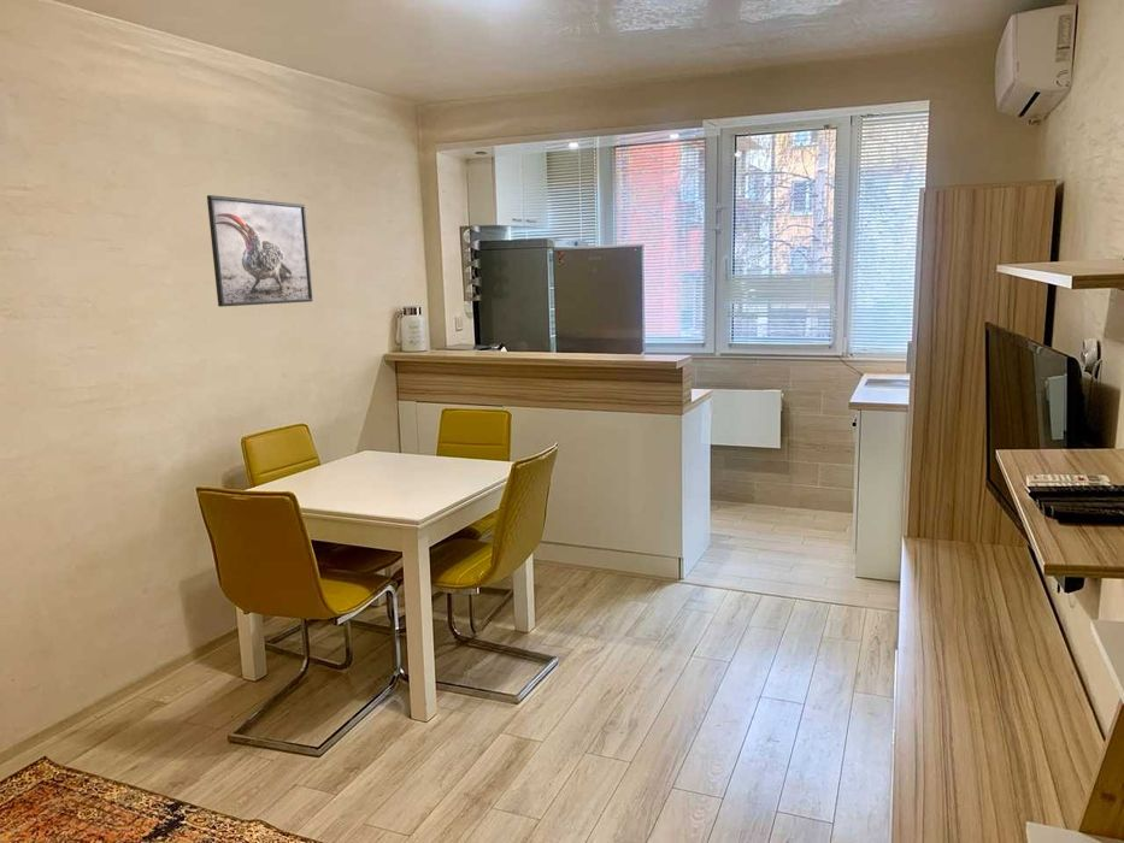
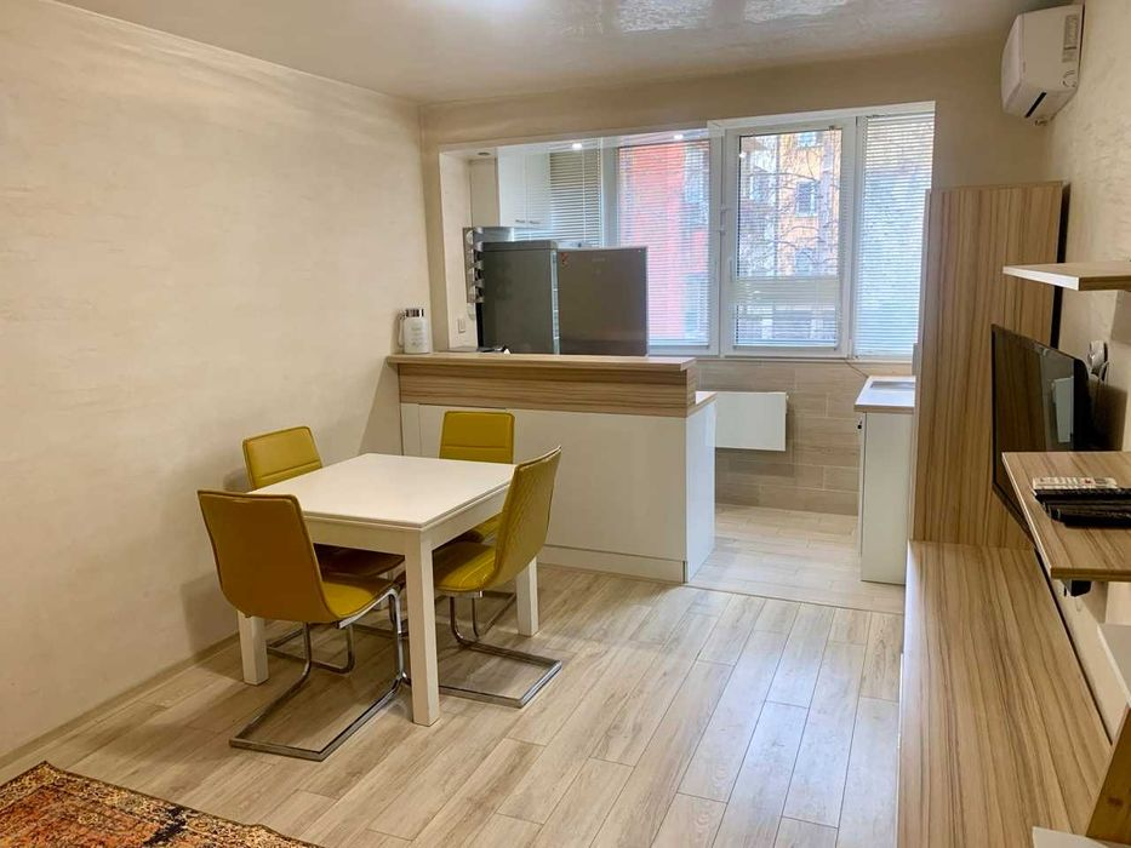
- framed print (264, 252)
